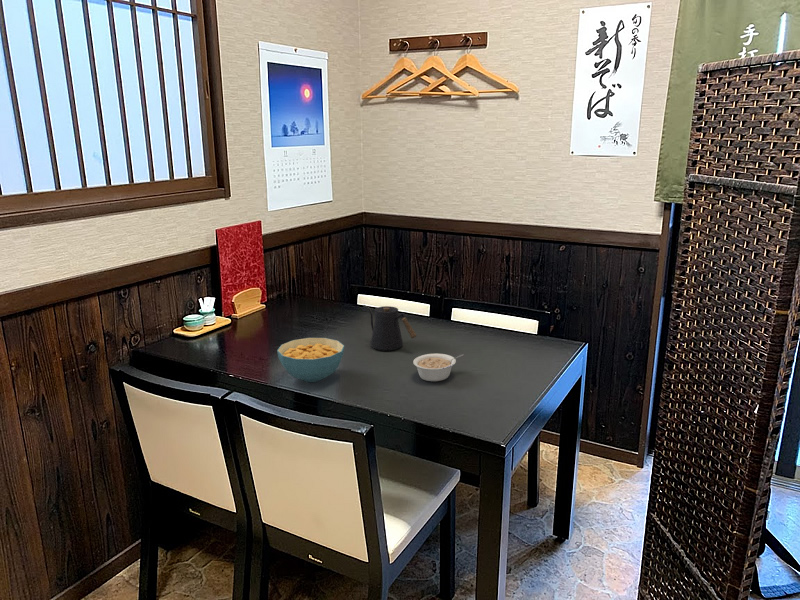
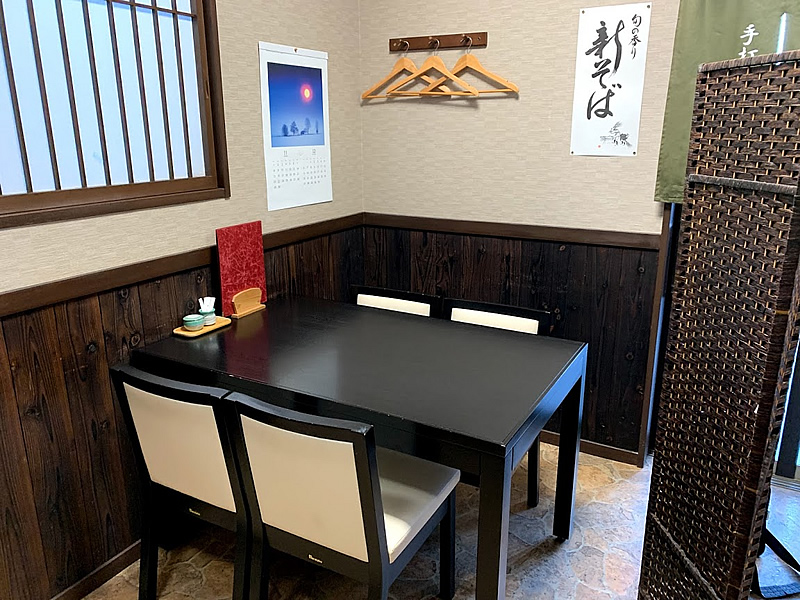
- kettle (388, 327)
- legume (435, 366)
- cereal bowl (311, 363)
